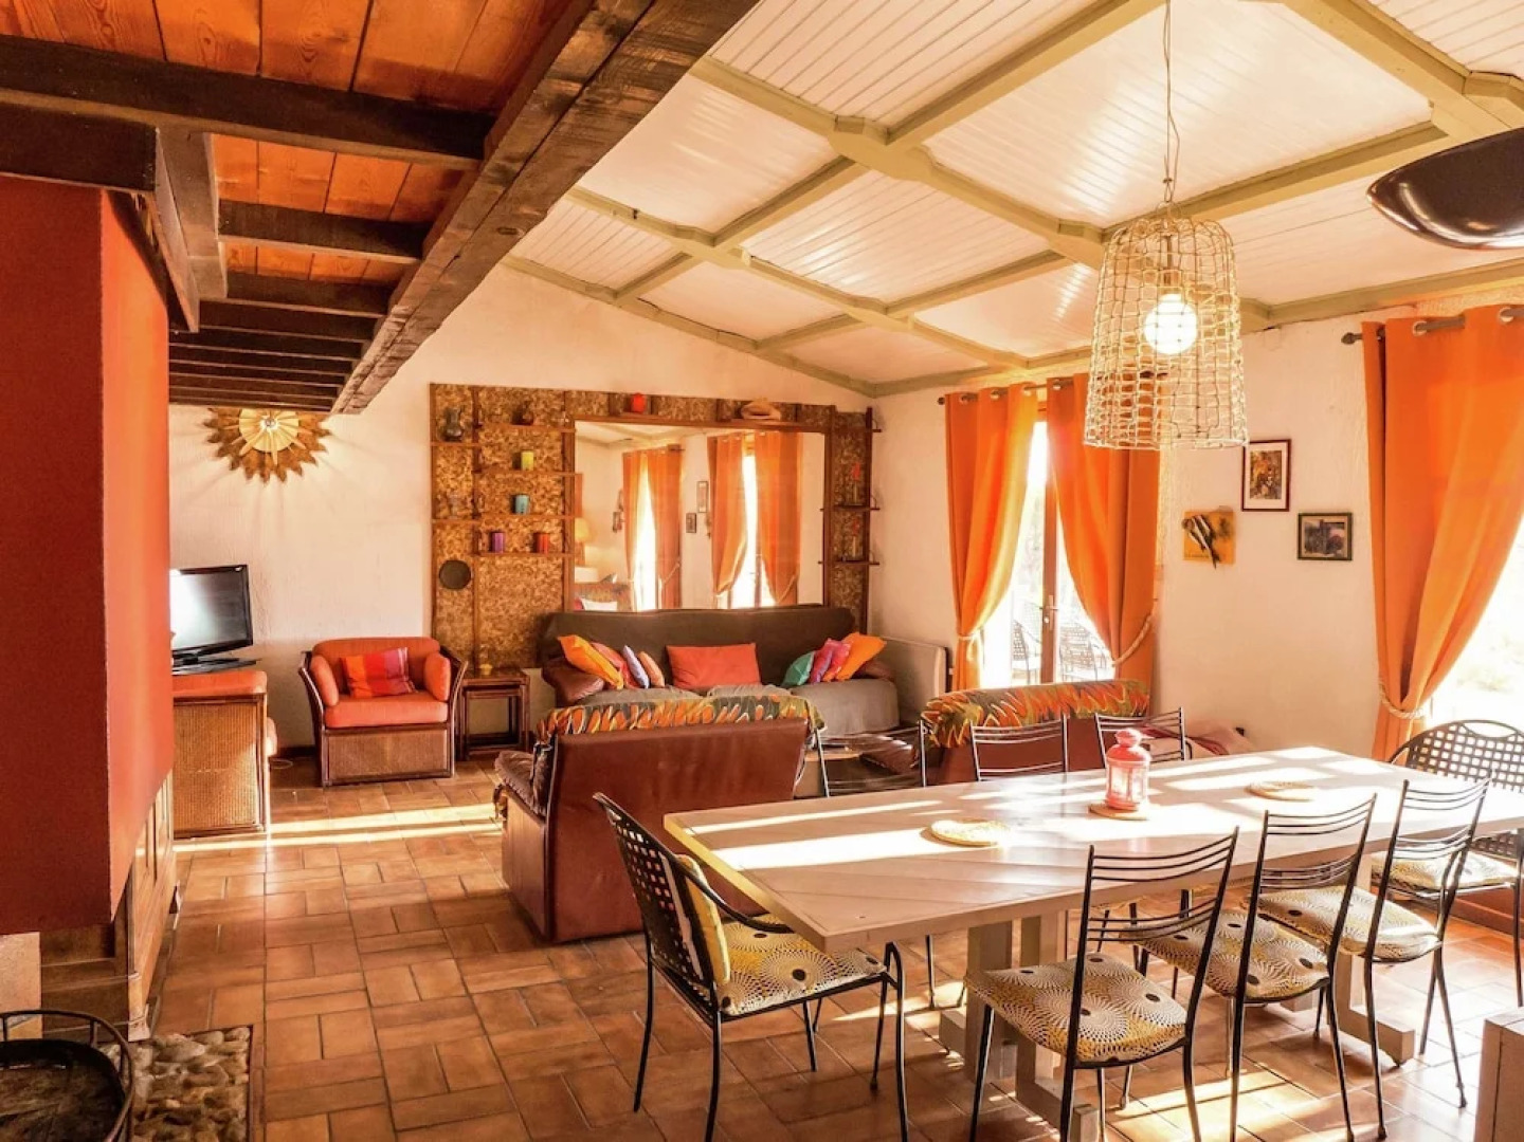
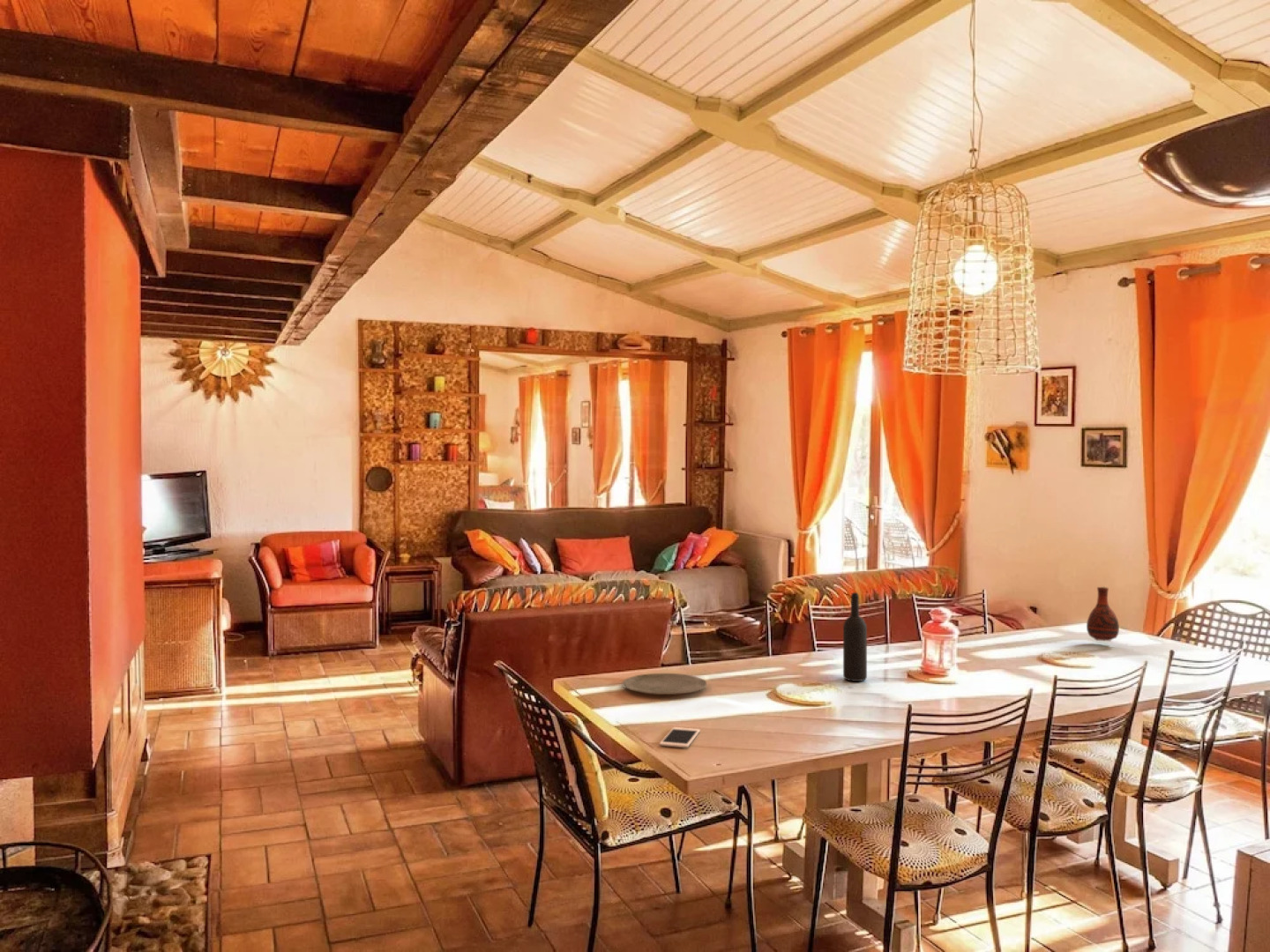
+ plate (664, 685)
+ vase (1117, 618)
+ cell phone (680, 737)
+ wine bottle (855, 636)
